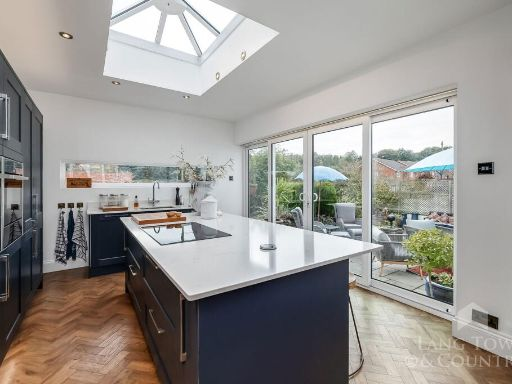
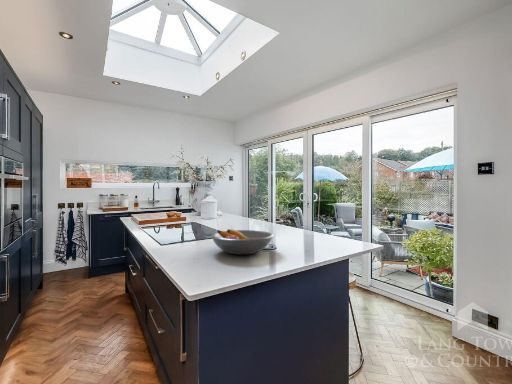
+ fruit bowl (242, 240)
